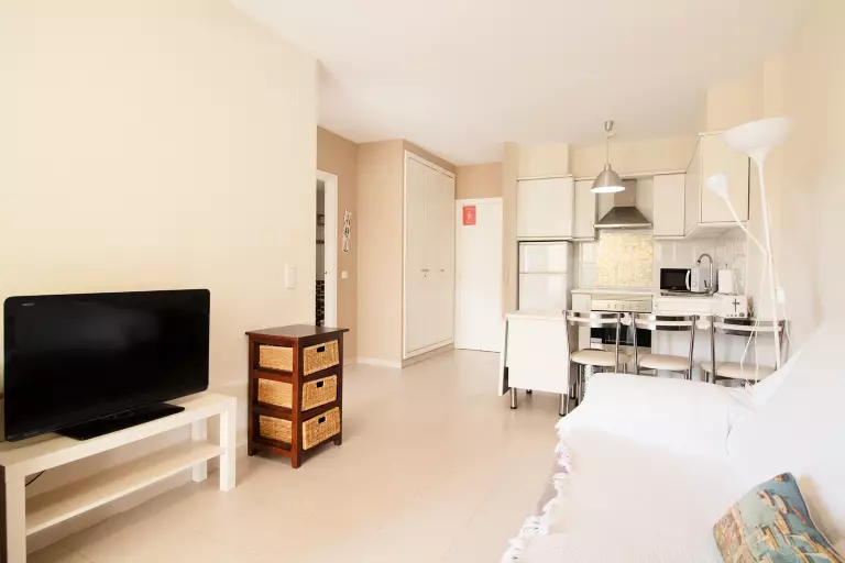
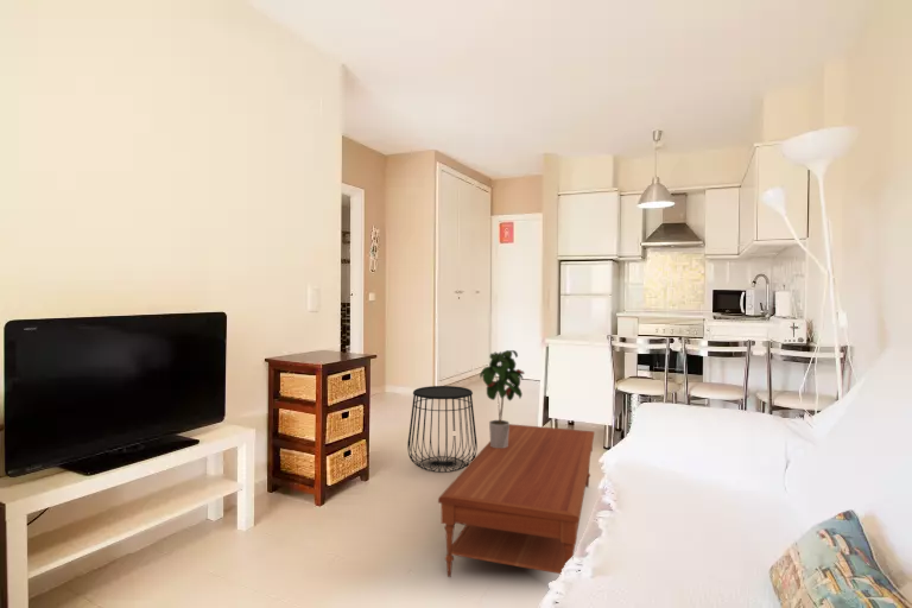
+ potted plant (502, 397)
+ side table (445, 428)
+ coffee table (531, 490)
